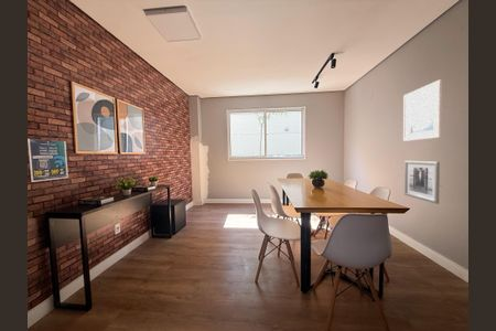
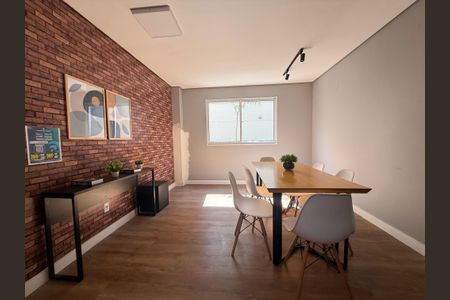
- wall art (420, 180)
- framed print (420, 114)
